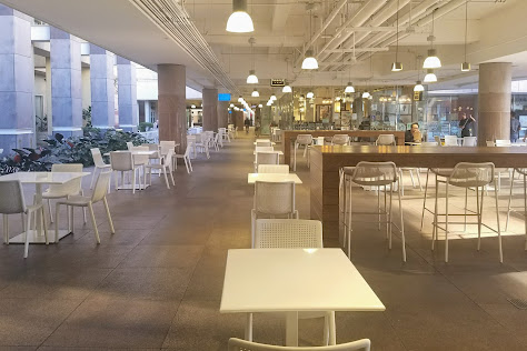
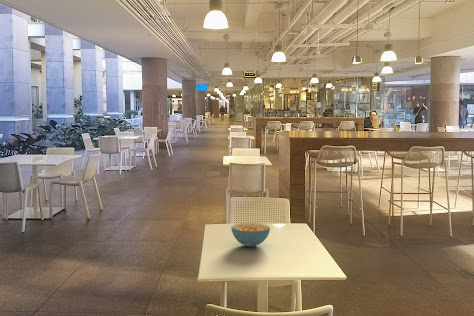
+ cereal bowl (250, 236)
